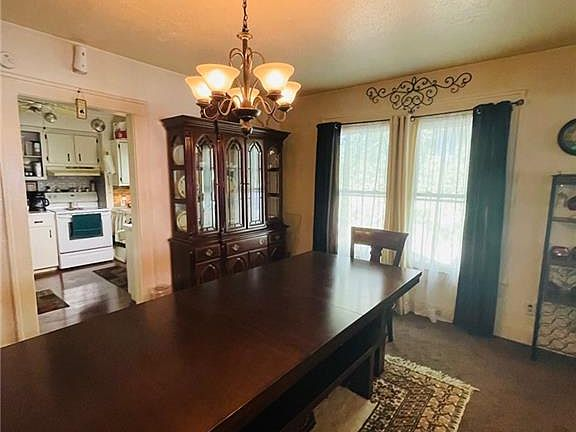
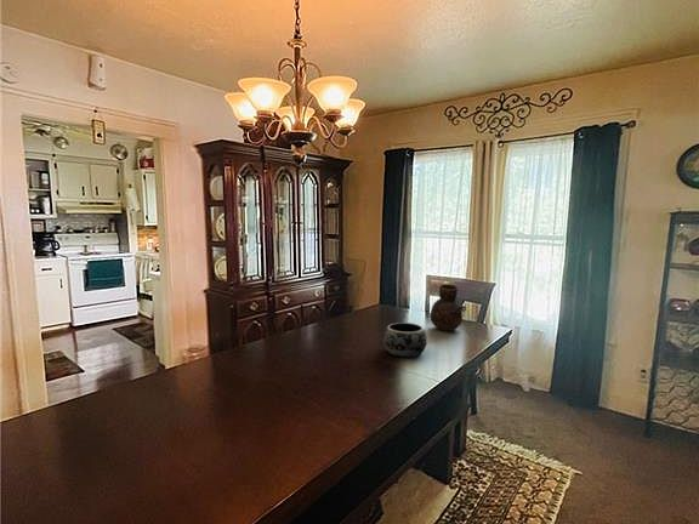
+ vase (447, 307)
+ decorative bowl (404, 338)
